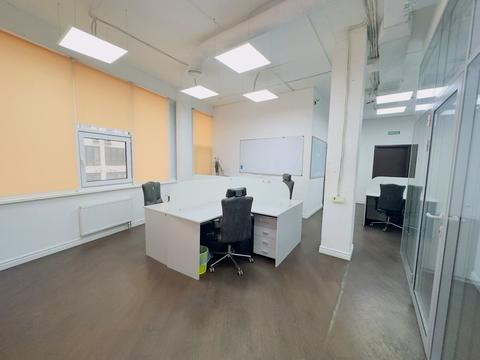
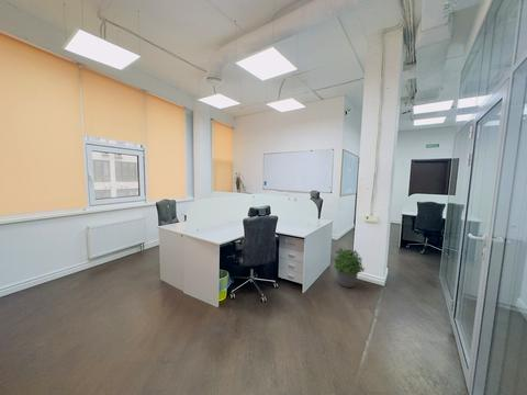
+ potted plant (347, 267)
